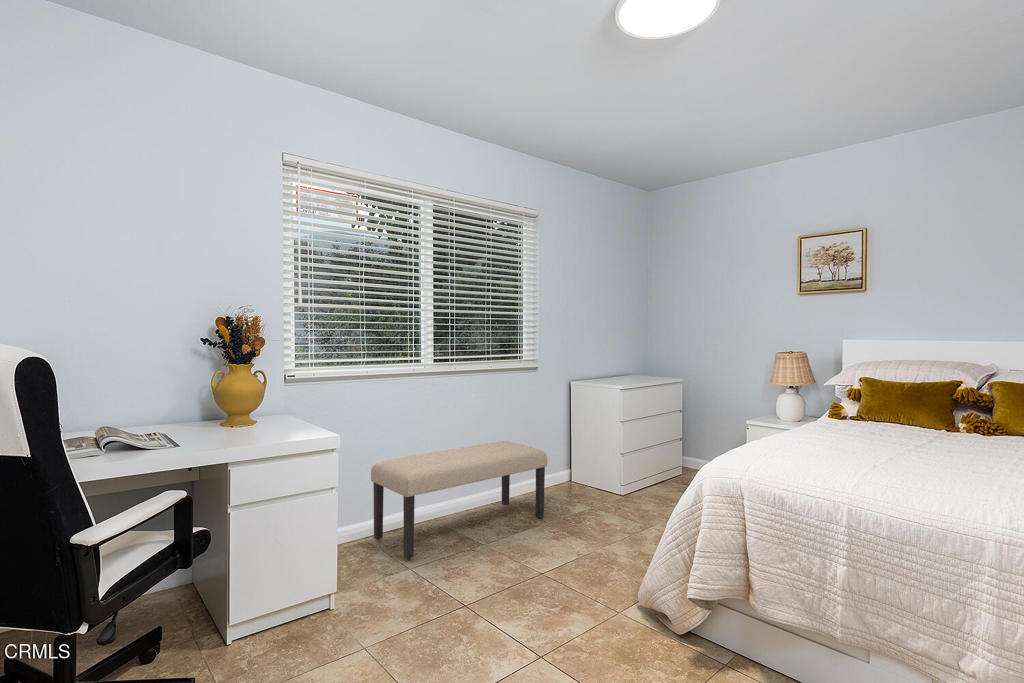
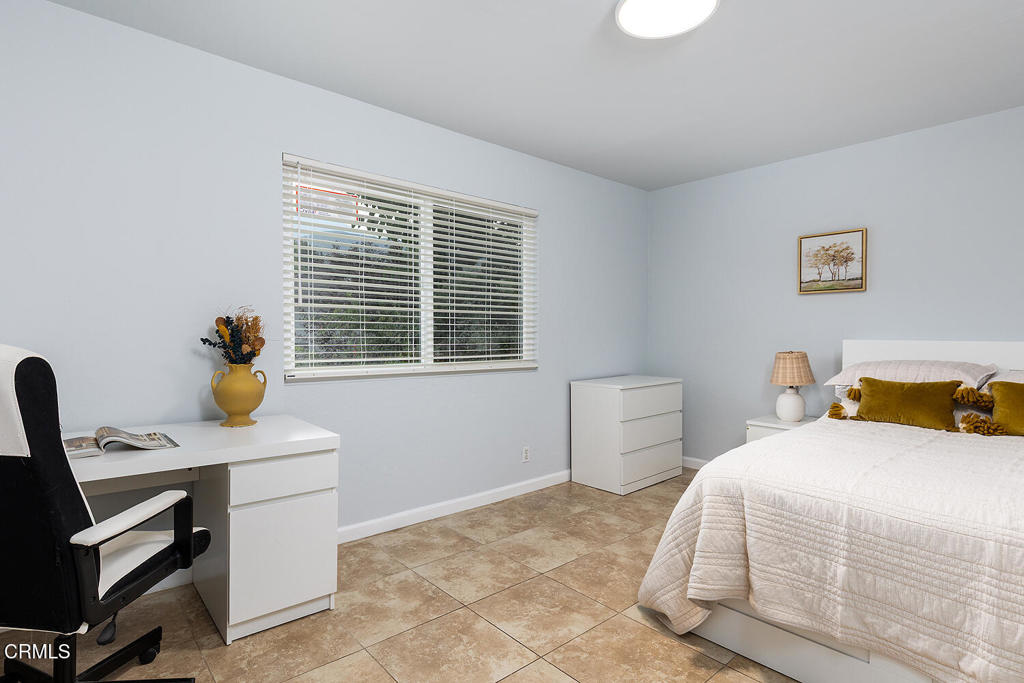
- bench (463, 484)
